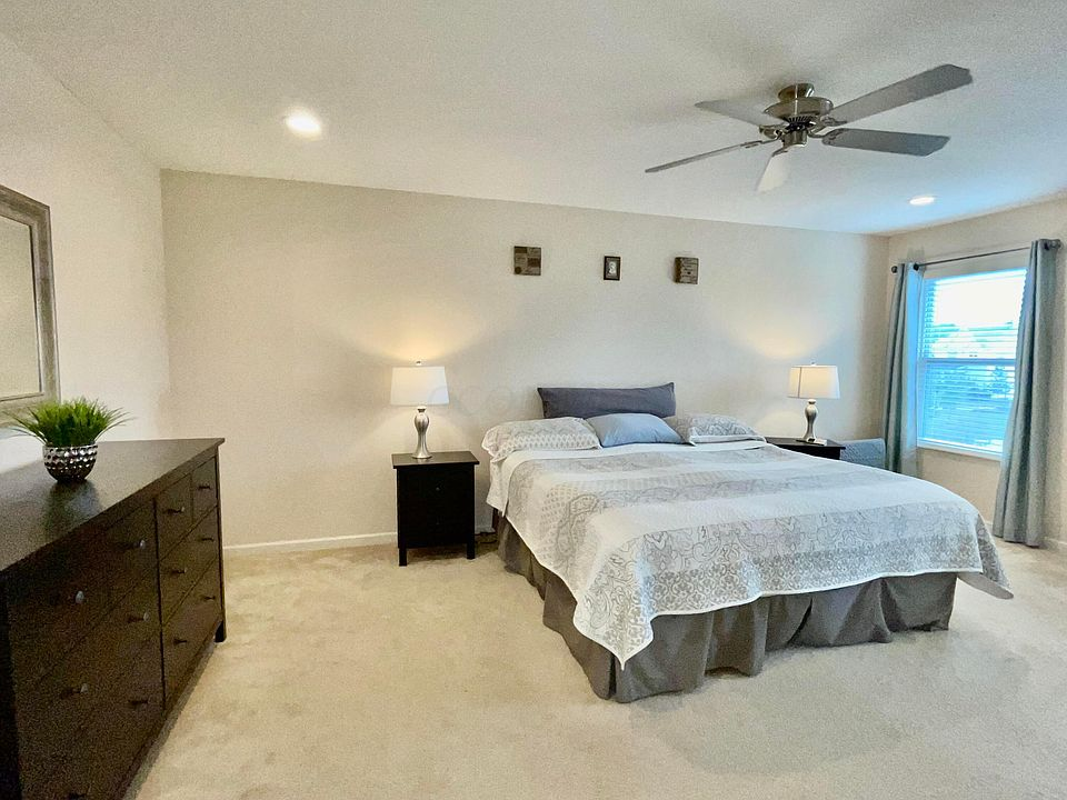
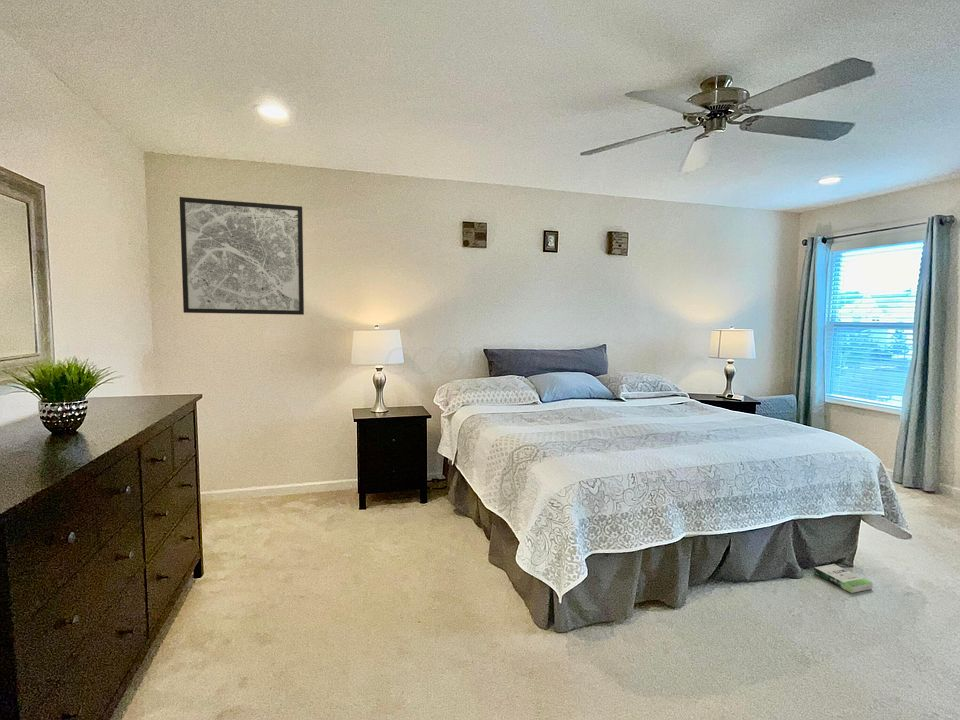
+ box (842, 577)
+ wall art (244, 258)
